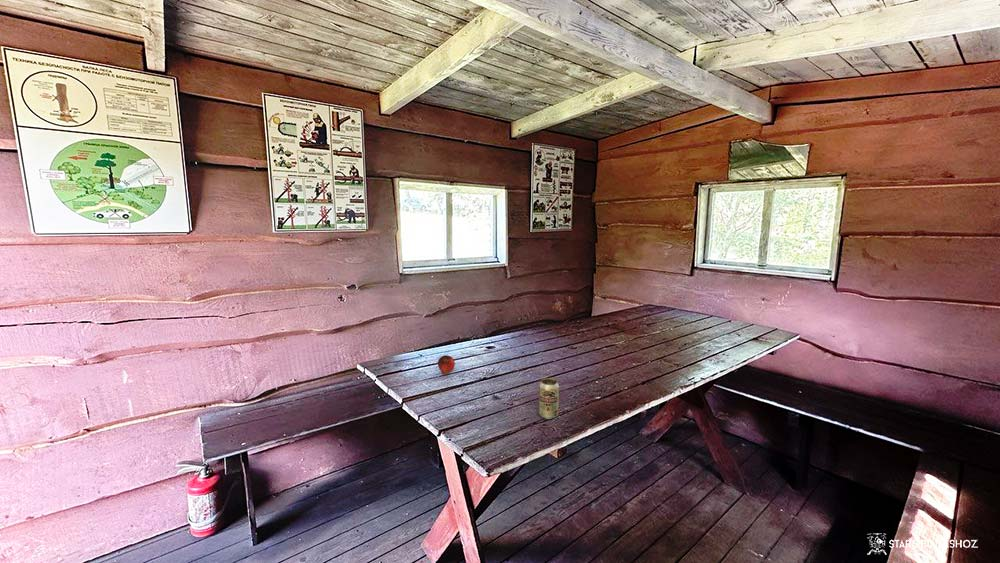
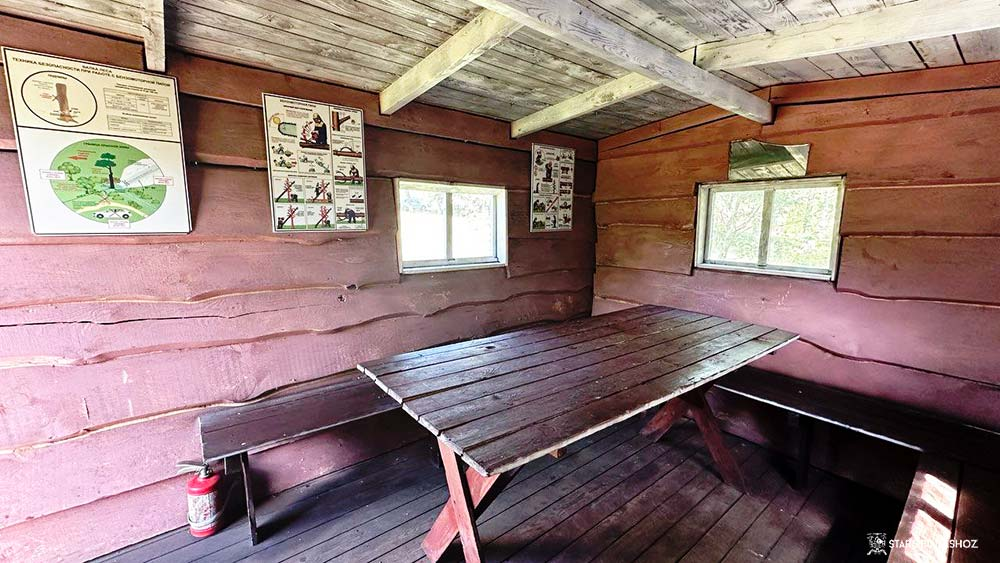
- apple (446, 364)
- beverage can (548, 398)
